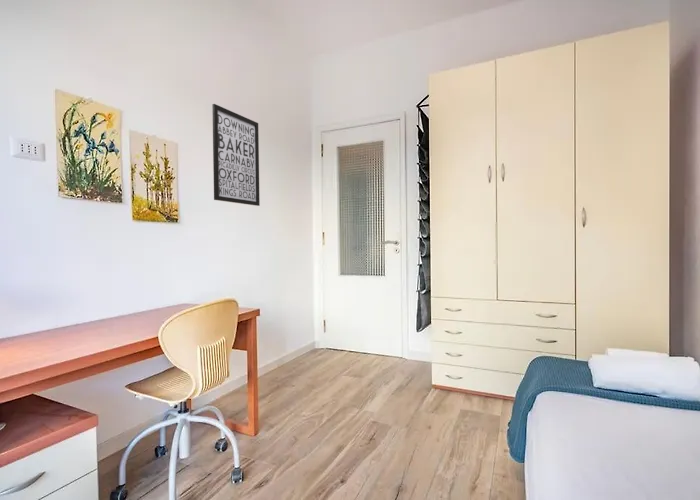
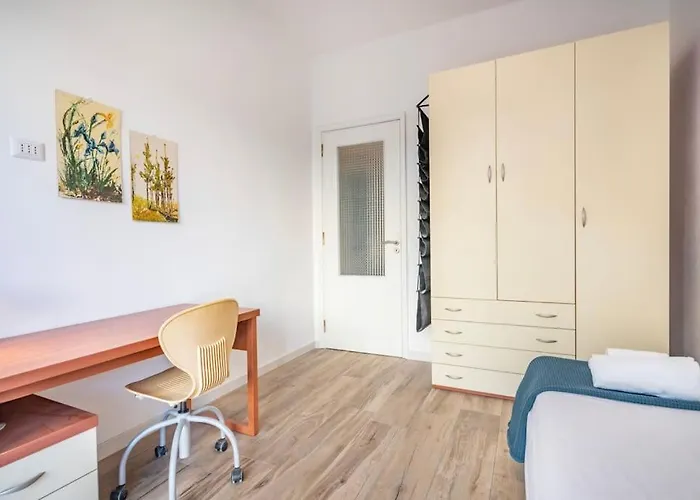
- wall art (237, 158)
